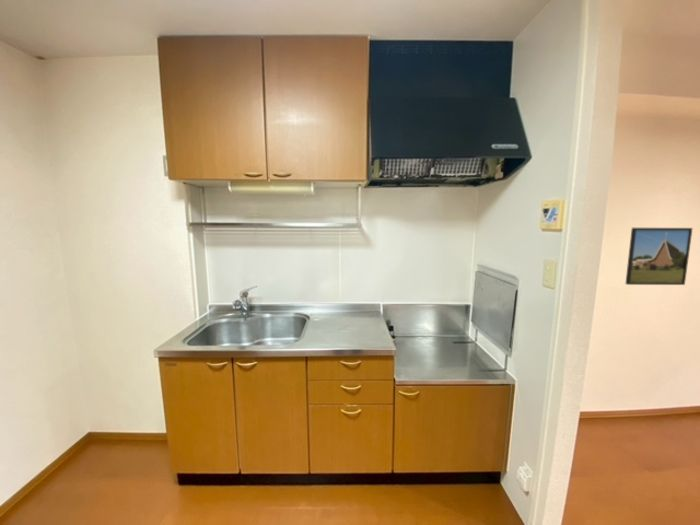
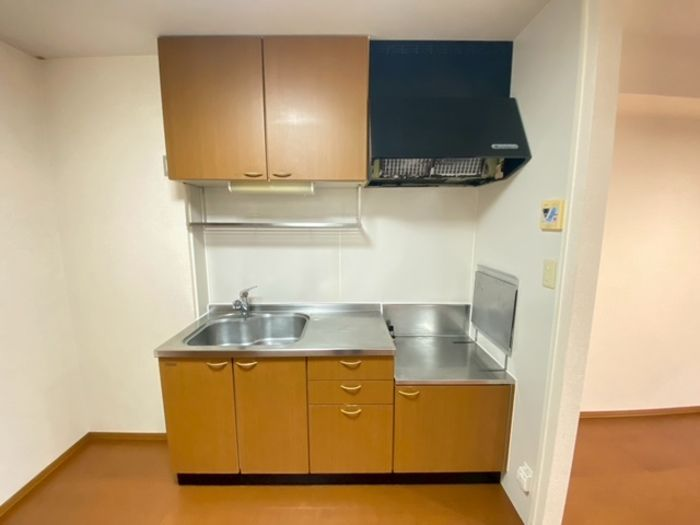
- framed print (658, 256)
